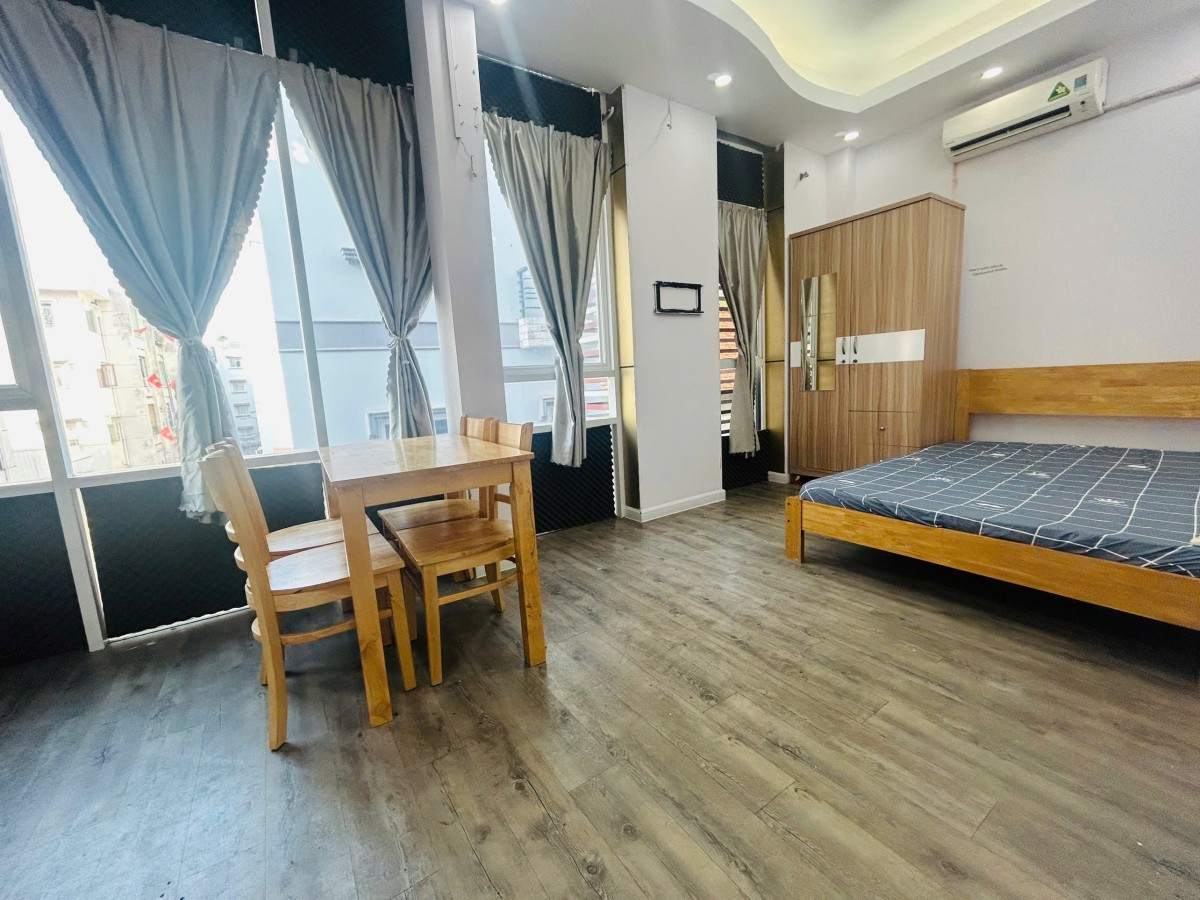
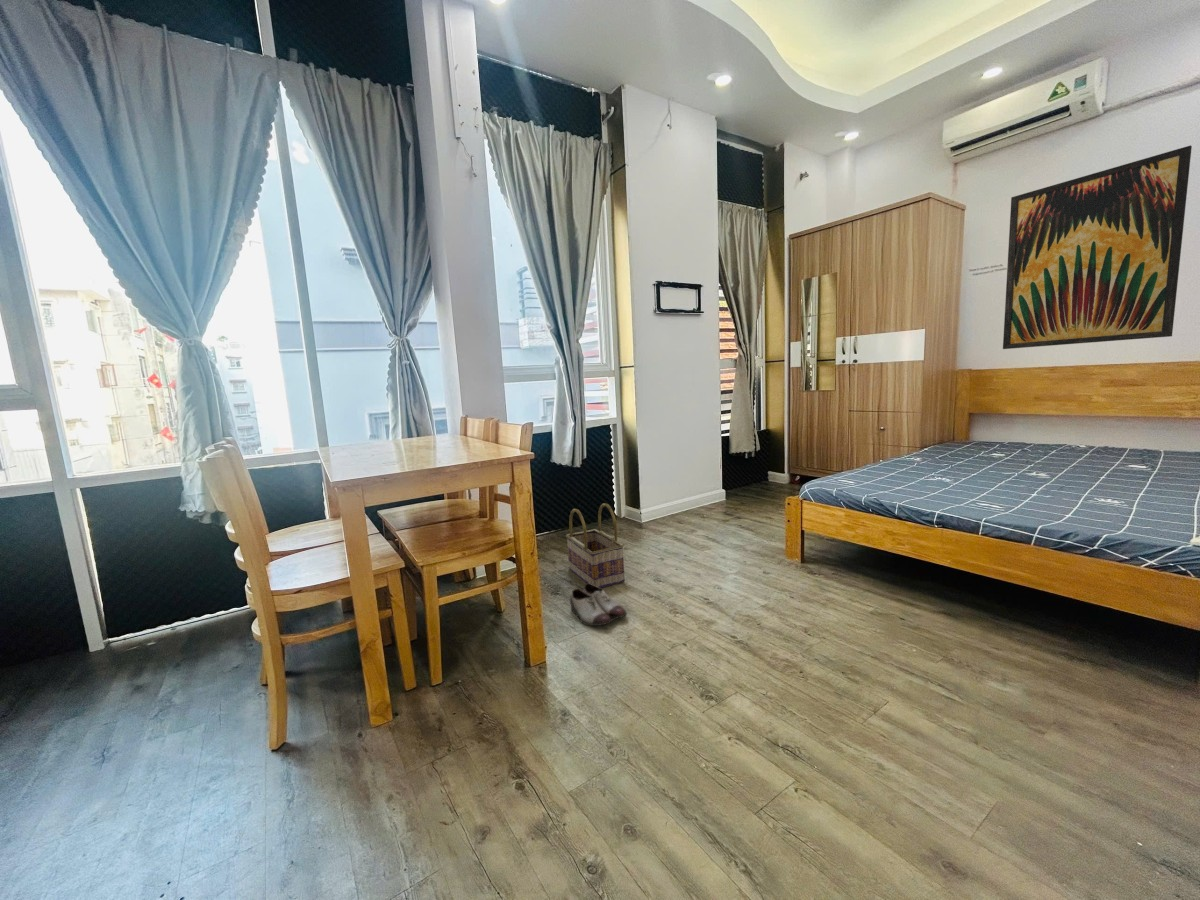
+ basket (593, 540)
+ wall art (1084, 260)
+ shoe (596, 604)
